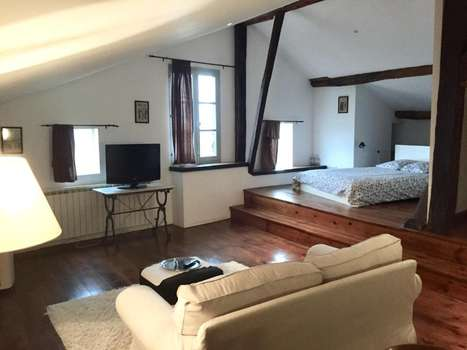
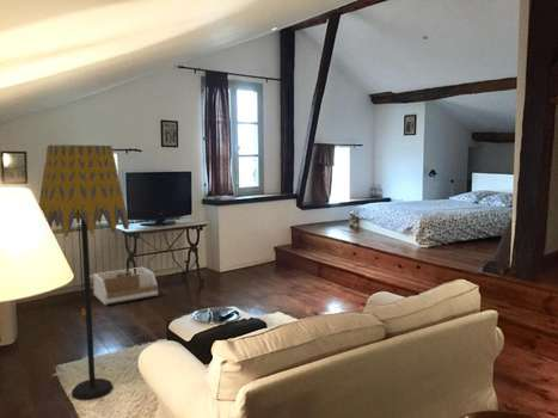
+ floor lamp (86, 271)
+ storage bin (123, 284)
